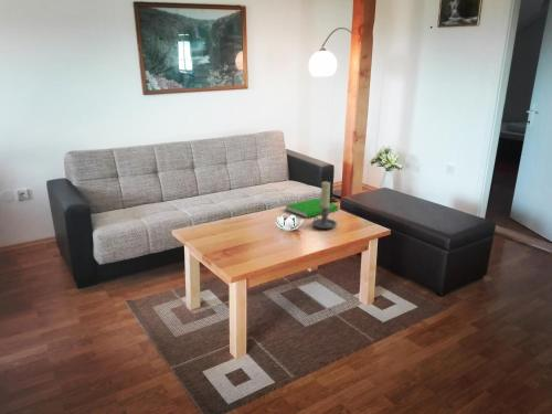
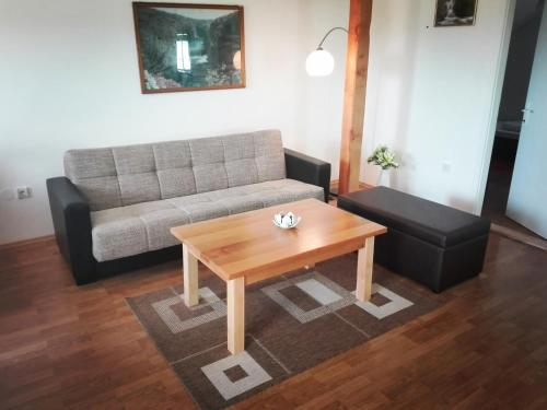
- candle holder (323, 203)
- book (311, 208)
